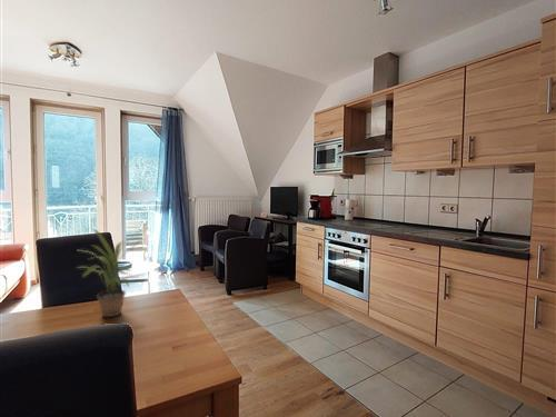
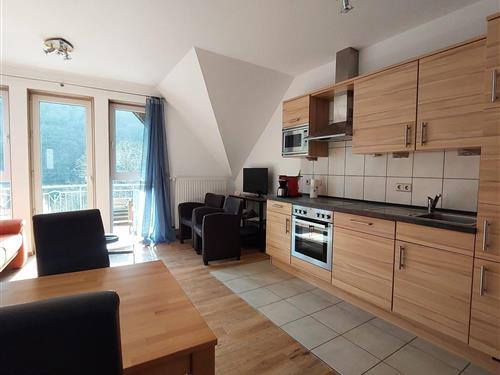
- potted plant (115, 270)
